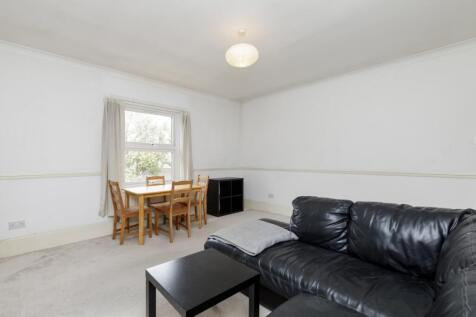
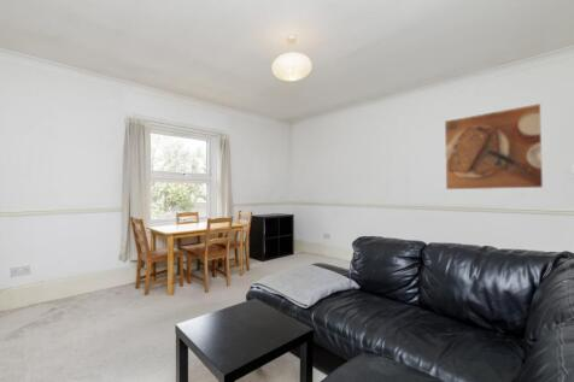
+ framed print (488, 151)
